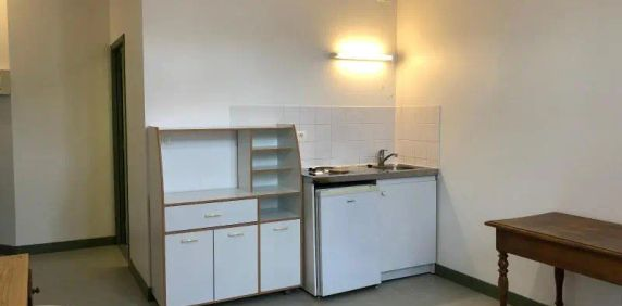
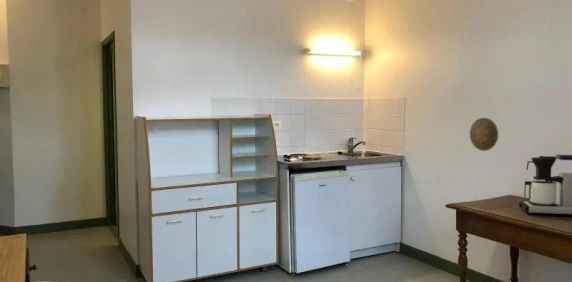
+ coffee maker (552, 184)
+ decorative plate (482, 134)
